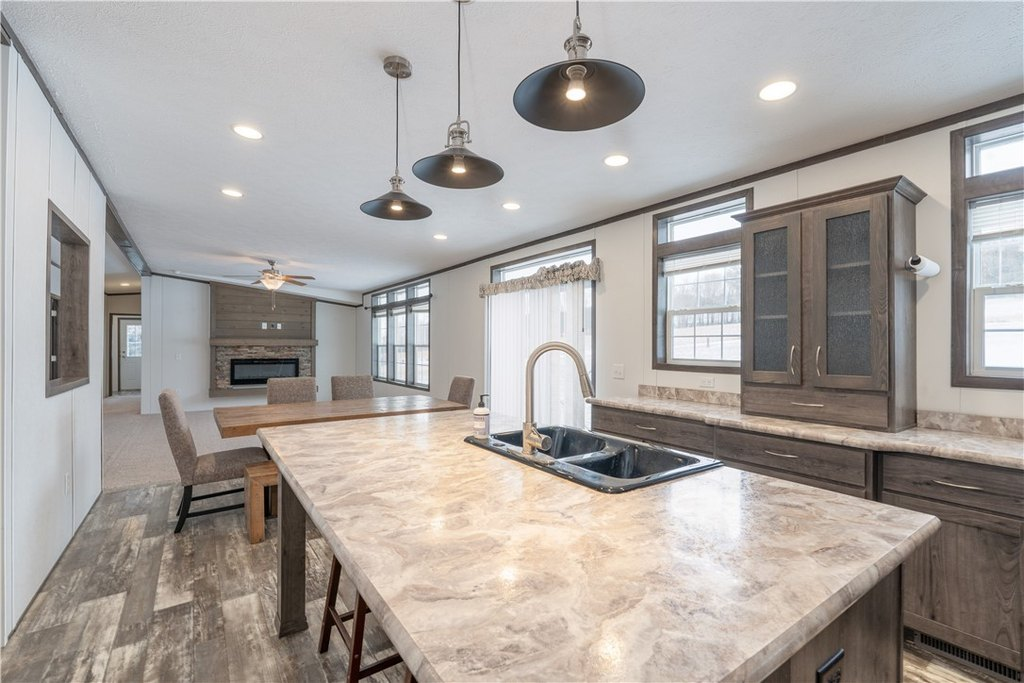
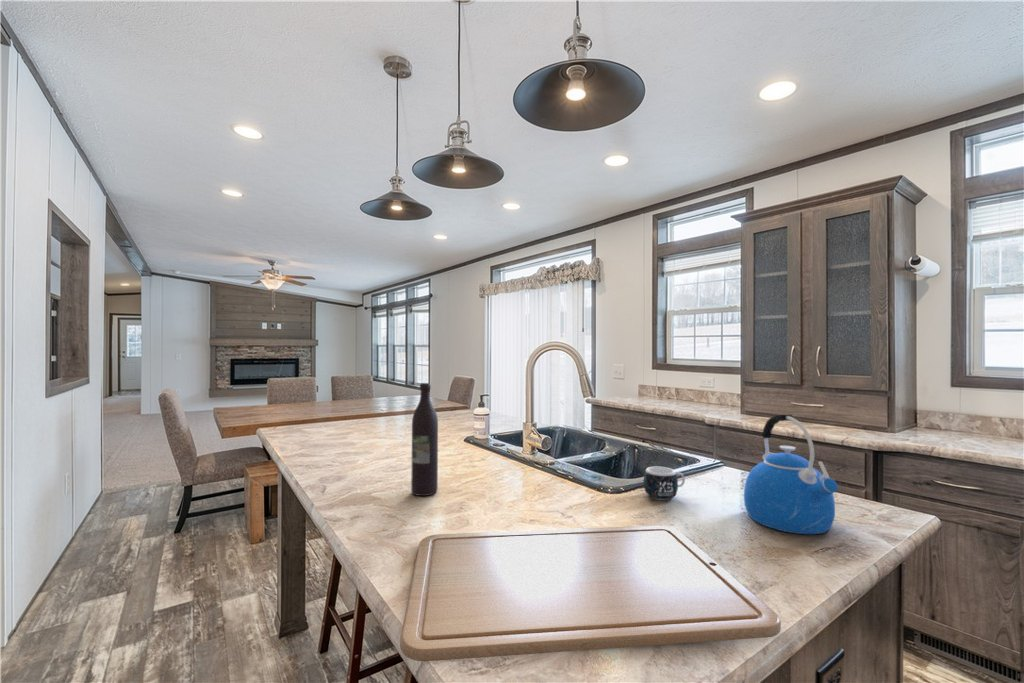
+ kettle (794, 470)
+ mug (665, 482)
+ chopping board (571, 575)
+ wine bottle (424, 437)
